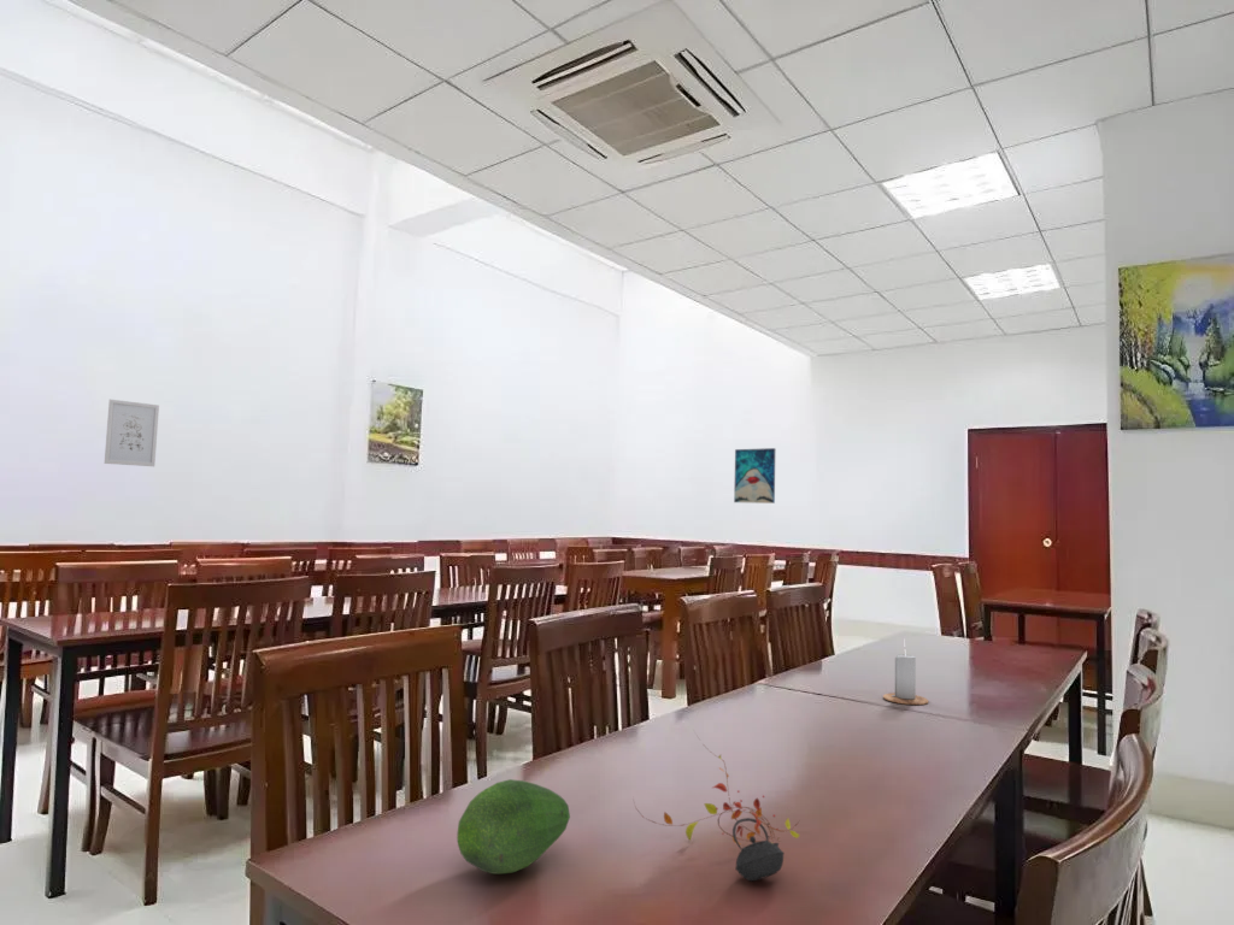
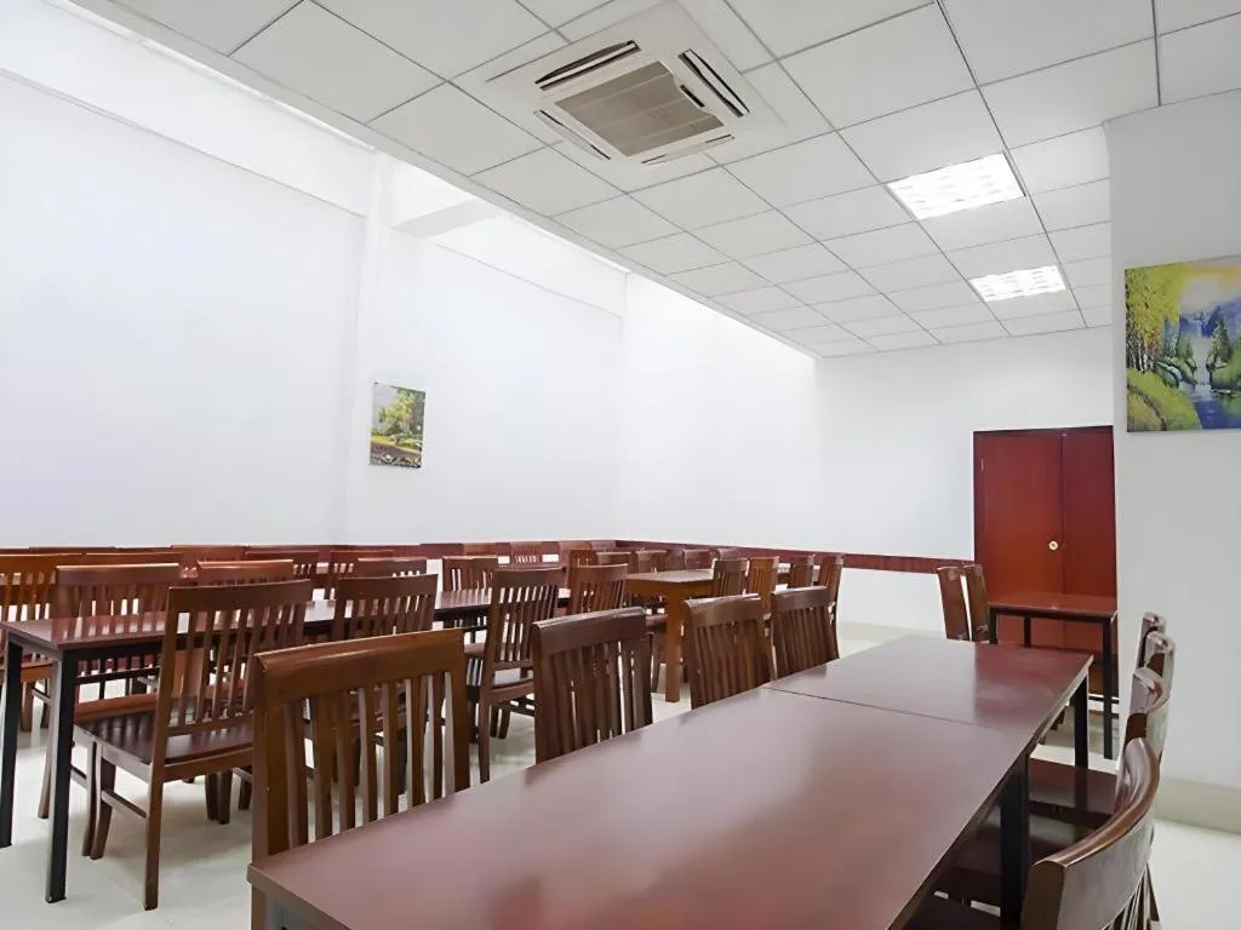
- wall art (754, 476)
- teapot (727, 777)
- wall art (131, 434)
- candle (905, 668)
- fruit (516, 821)
